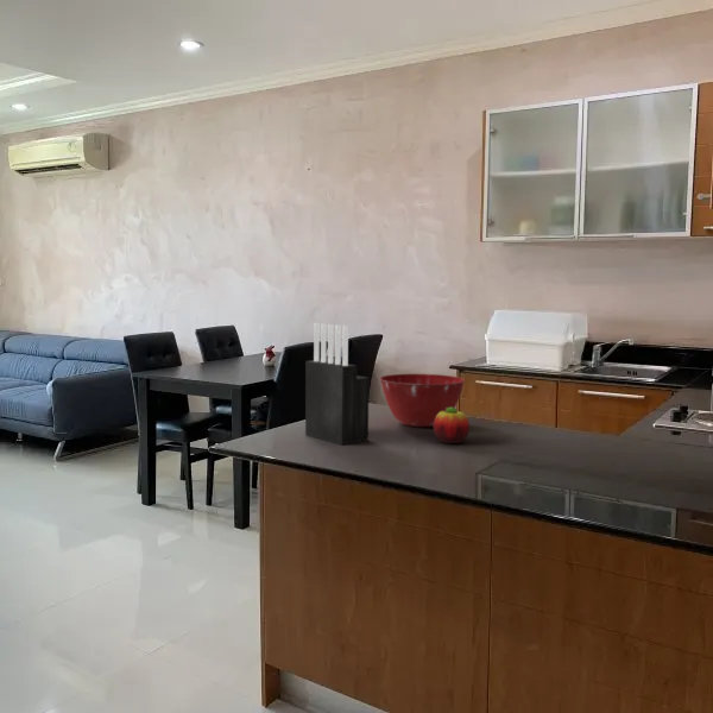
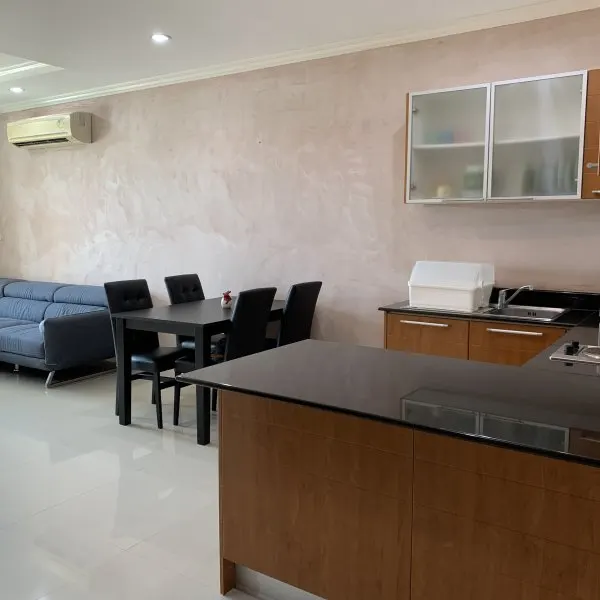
- mixing bowl (421, 400)
- knife block (339, 380)
- fruit (450, 424)
